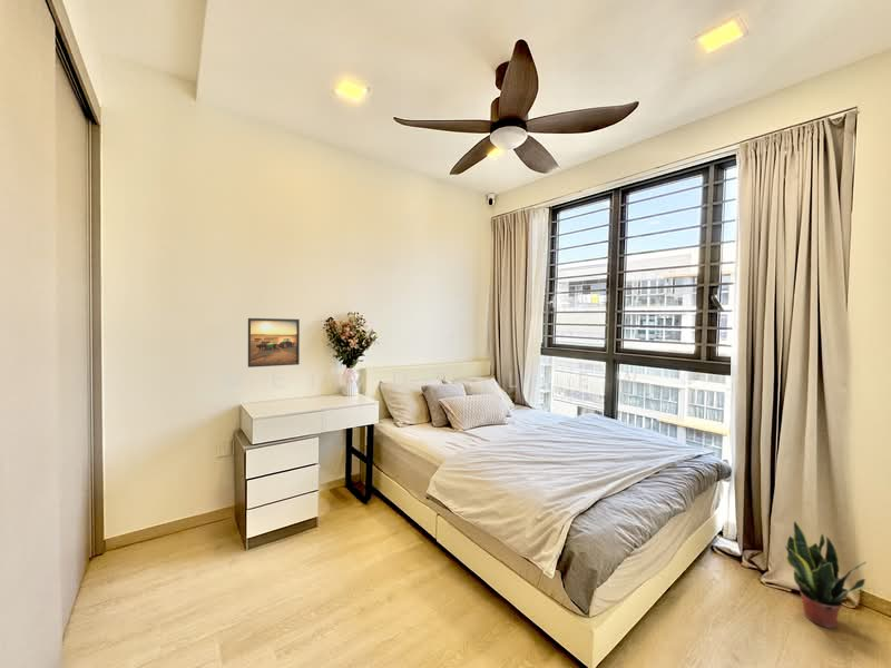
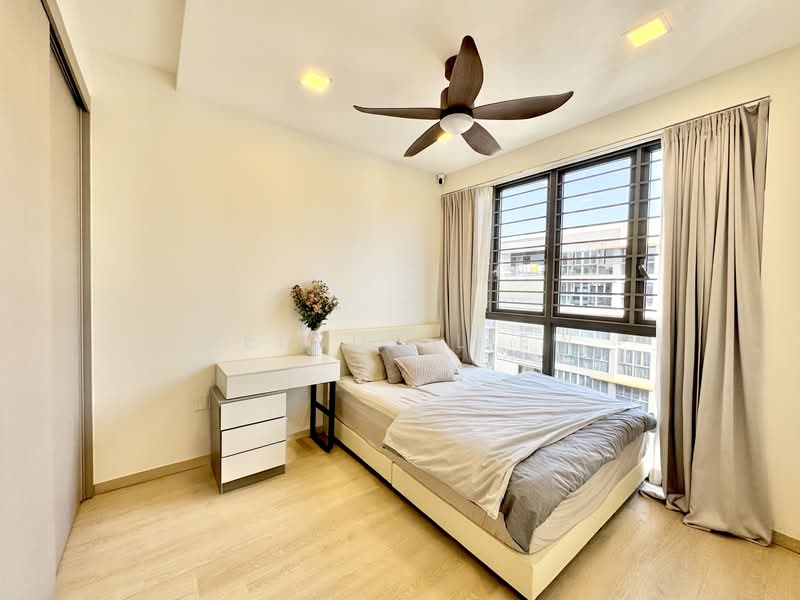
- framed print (274, 342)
- potted plant (820, 577)
